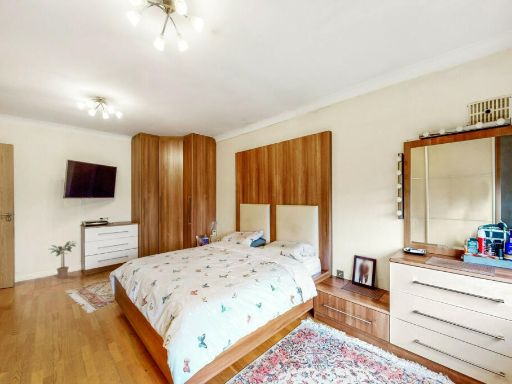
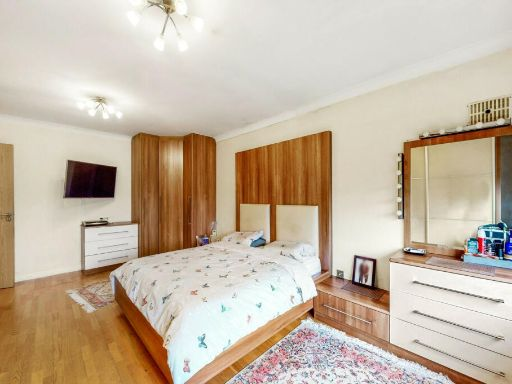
- potted plant (63, 258)
